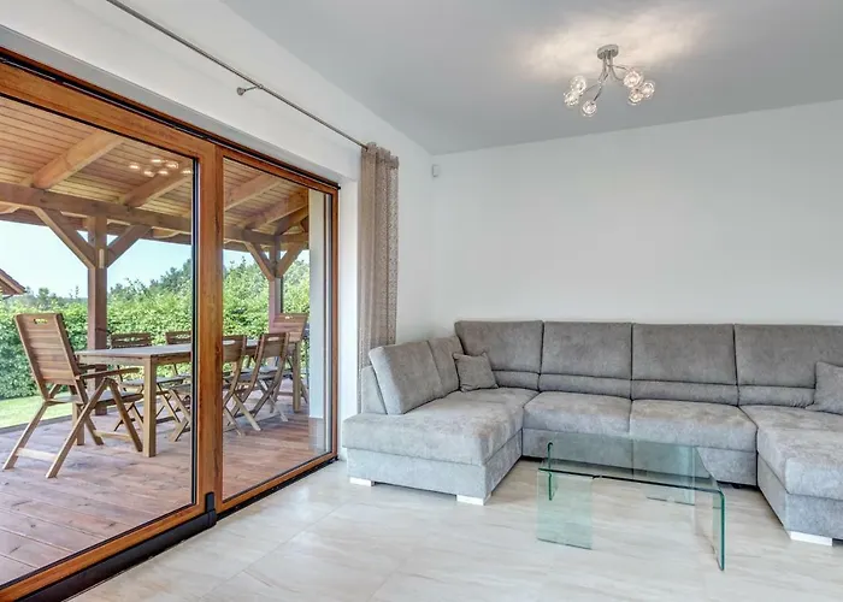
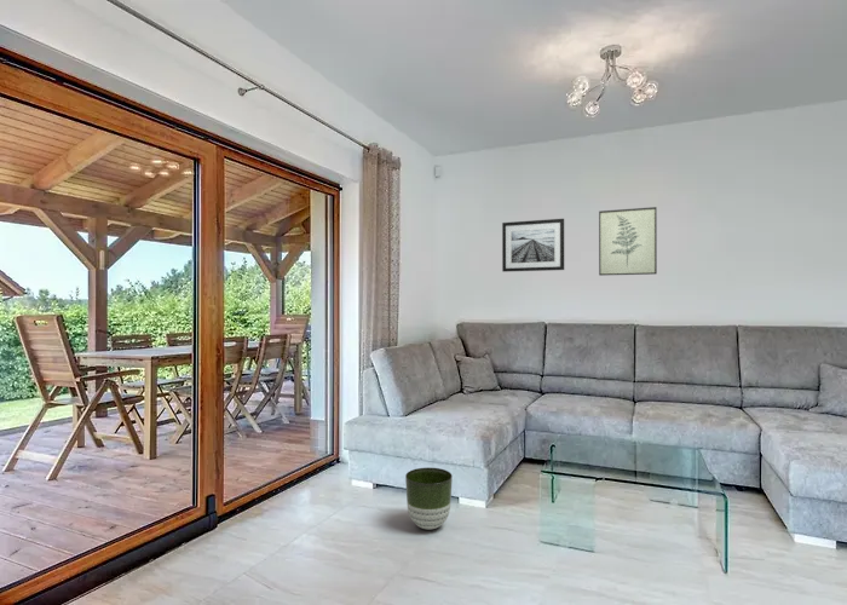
+ wall art (627, 242)
+ planter (428, 500)
+ wall art (532, 246)
